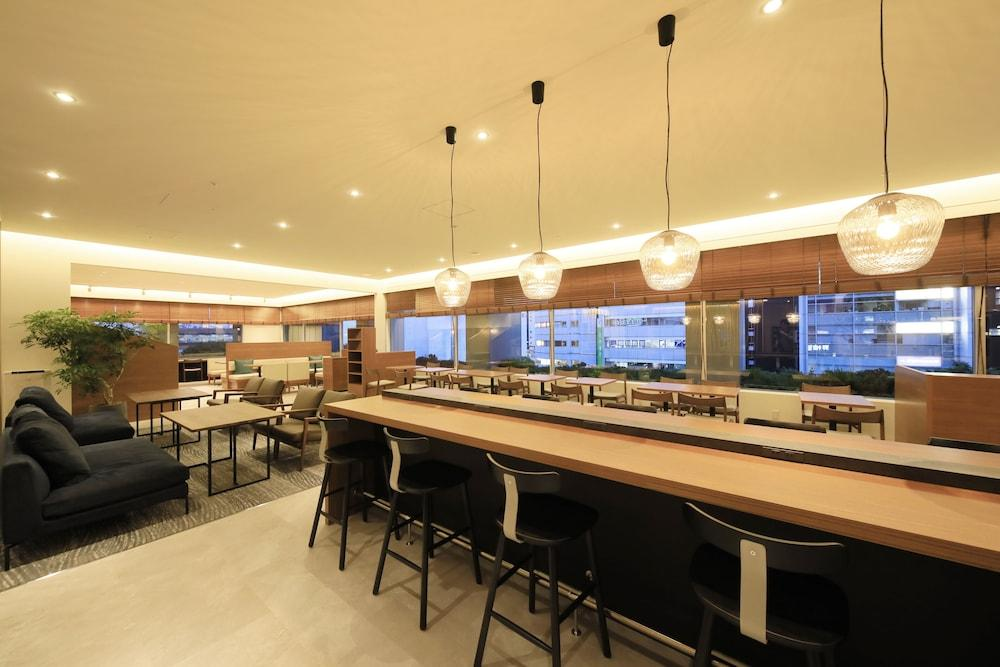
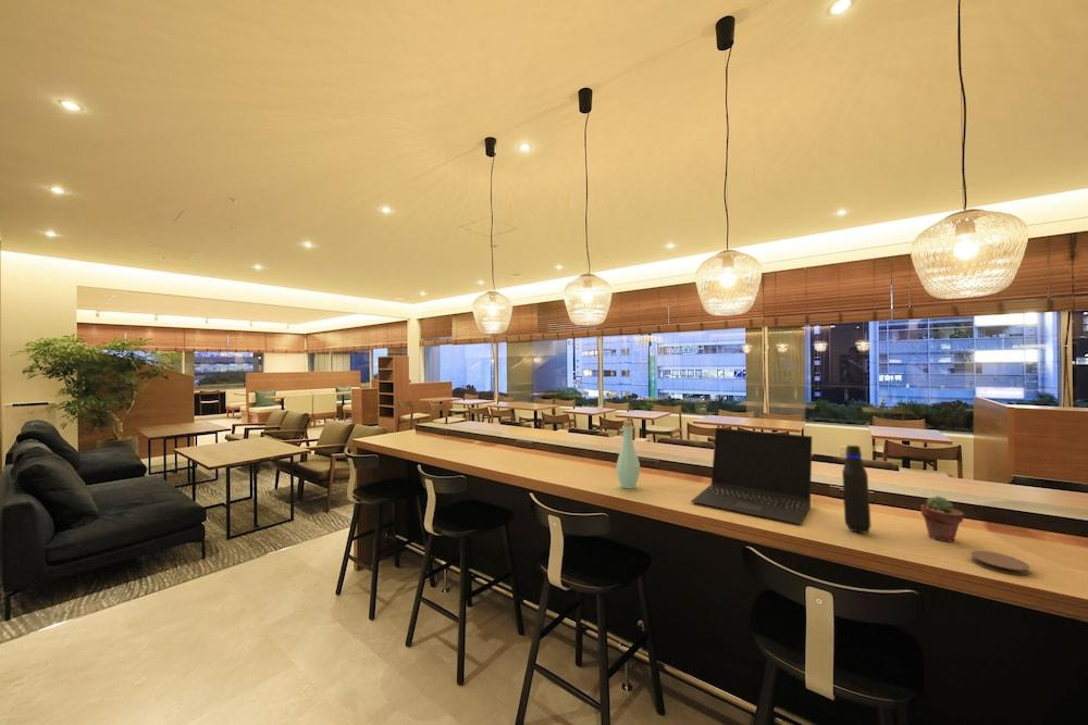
+ potted succulent (941, 516)
+ laptop (752, 470)
+ coaster (999, 562)
+ water bottle (856, 488)
+ bottle (628, 453)
